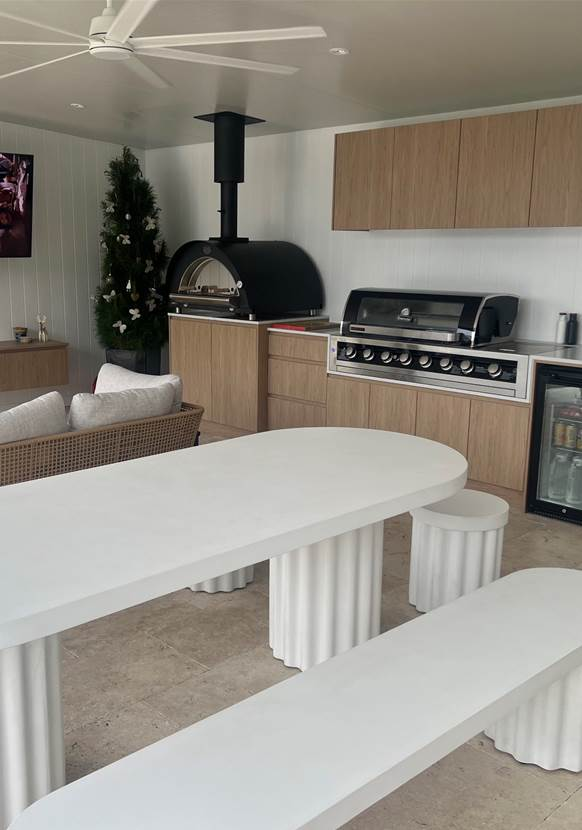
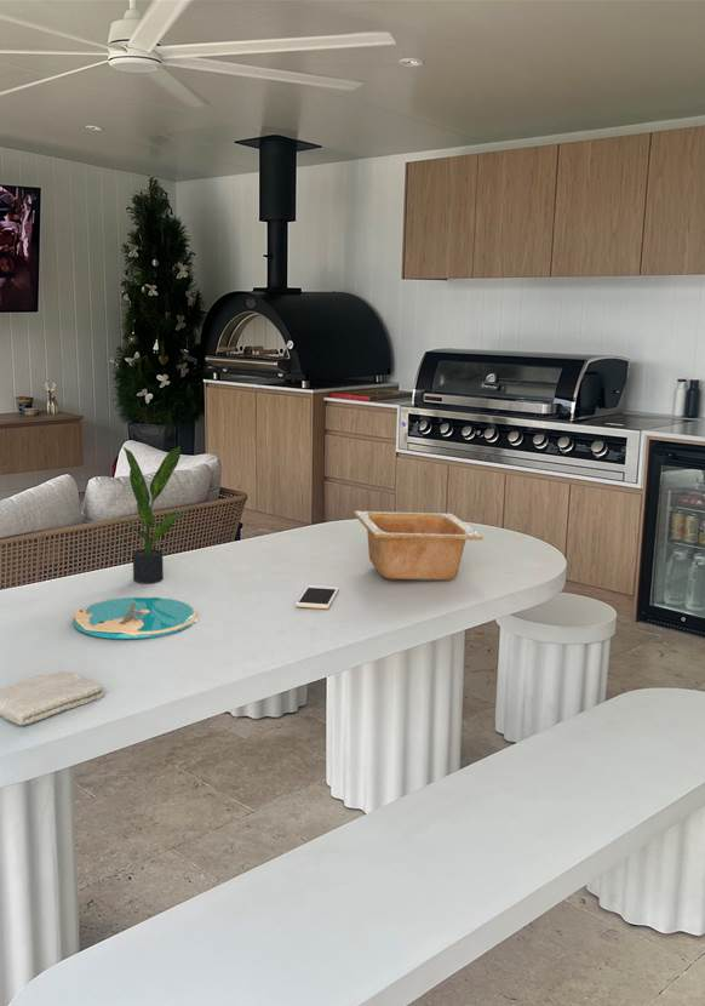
+ plate (136, 607)
+ potted plant (151, 513)
+ serving bowl (414, 547)
+ washcloth (45, 695)
+ cell phone (317, 596)
